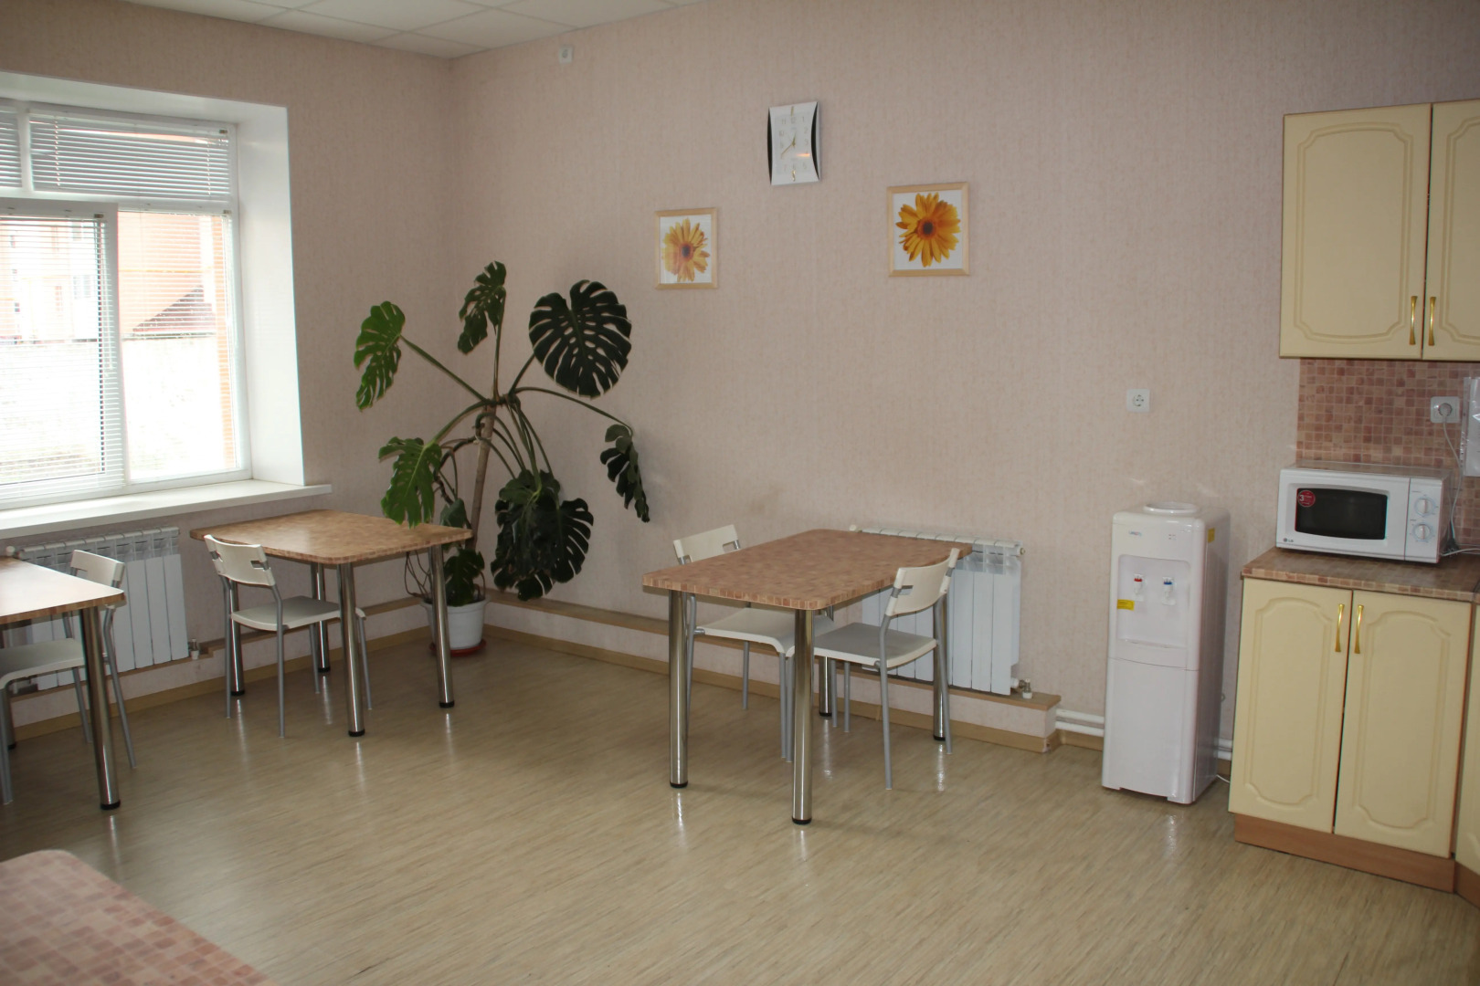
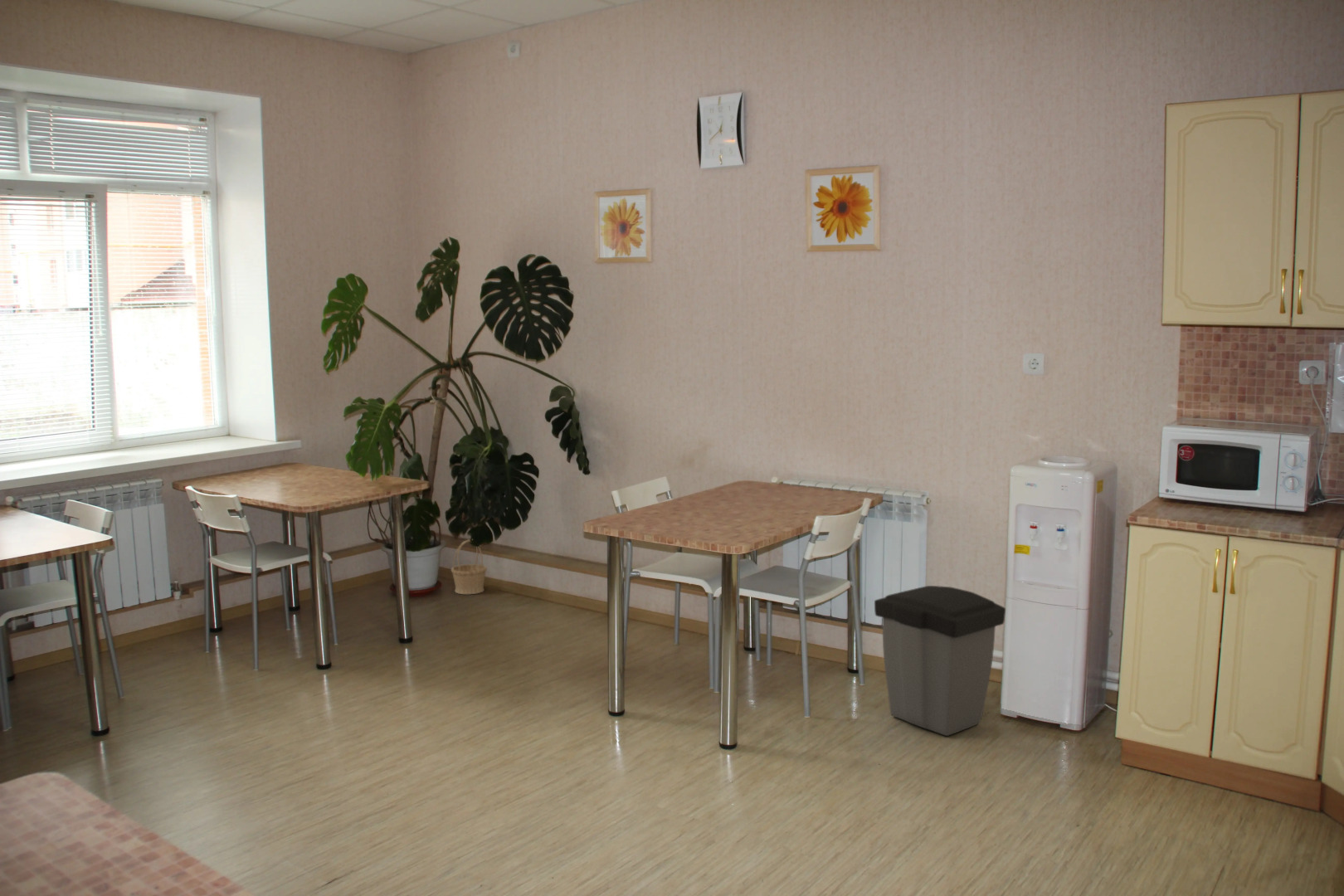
+ basket (469, 565)
+ trash can (936, 658)
